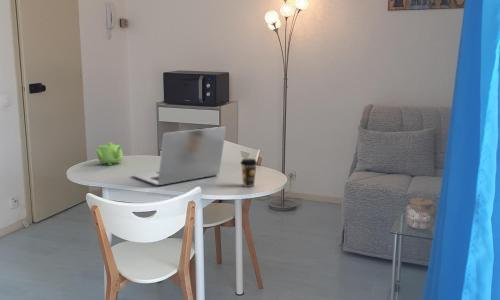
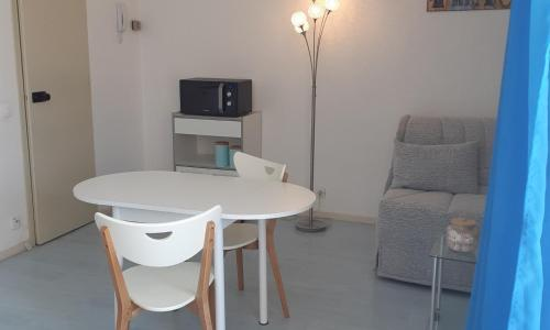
- coffee cup (248, 172)
- teapot (109, 153)
- laptop (178, 151)
